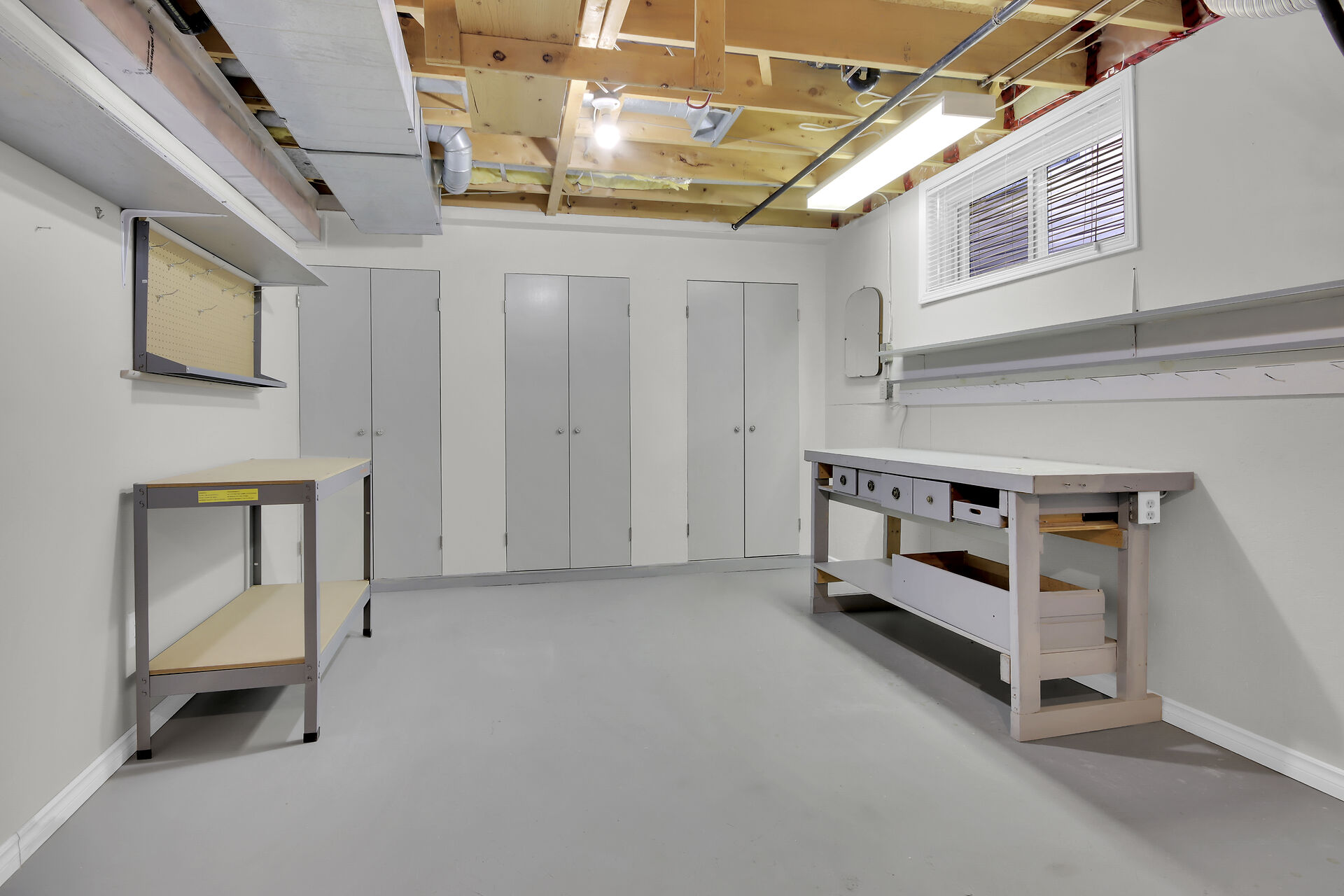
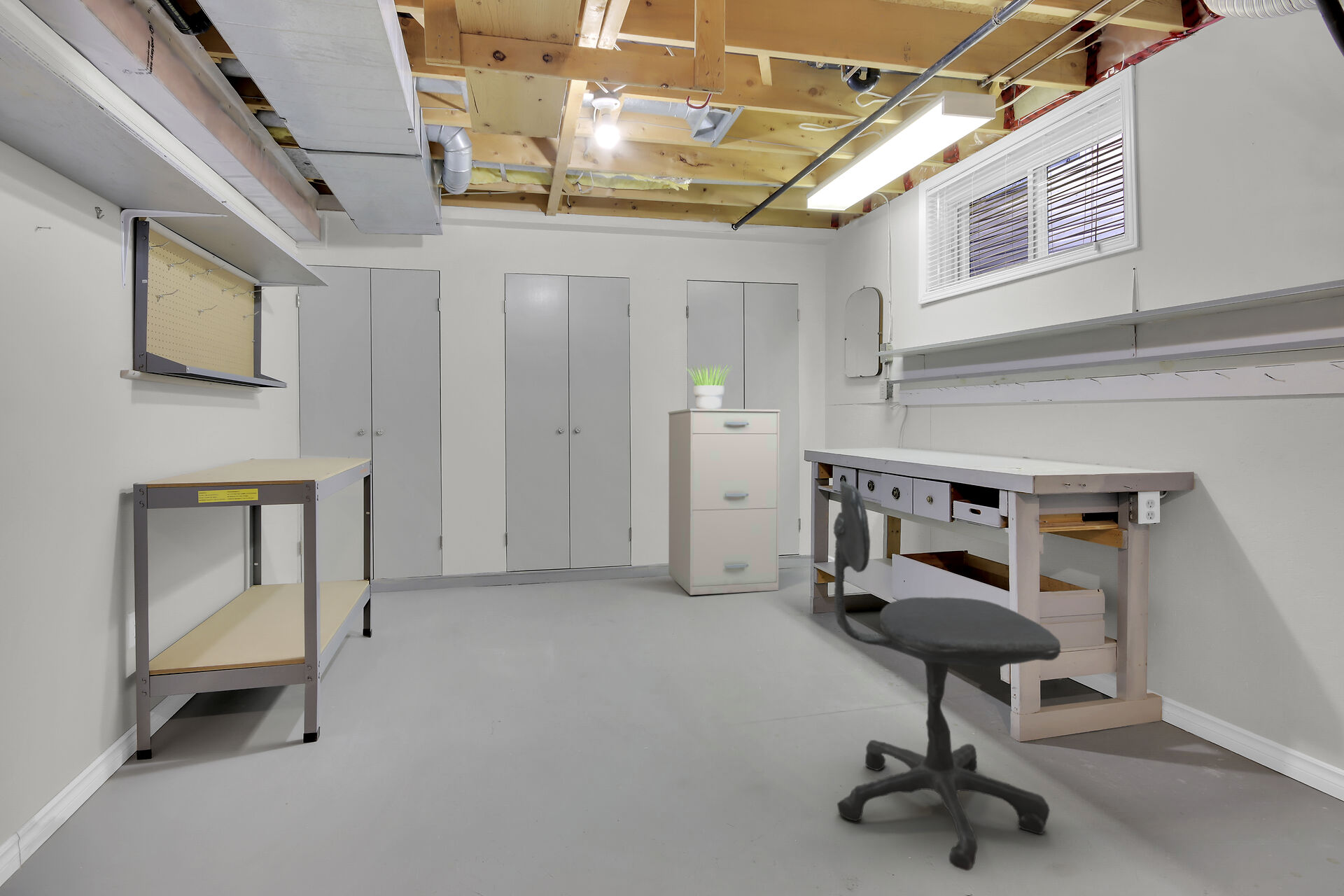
+ filing cabinet (721, 496)
+ office chair (935, 647)
+ potted plant (708, 387)
